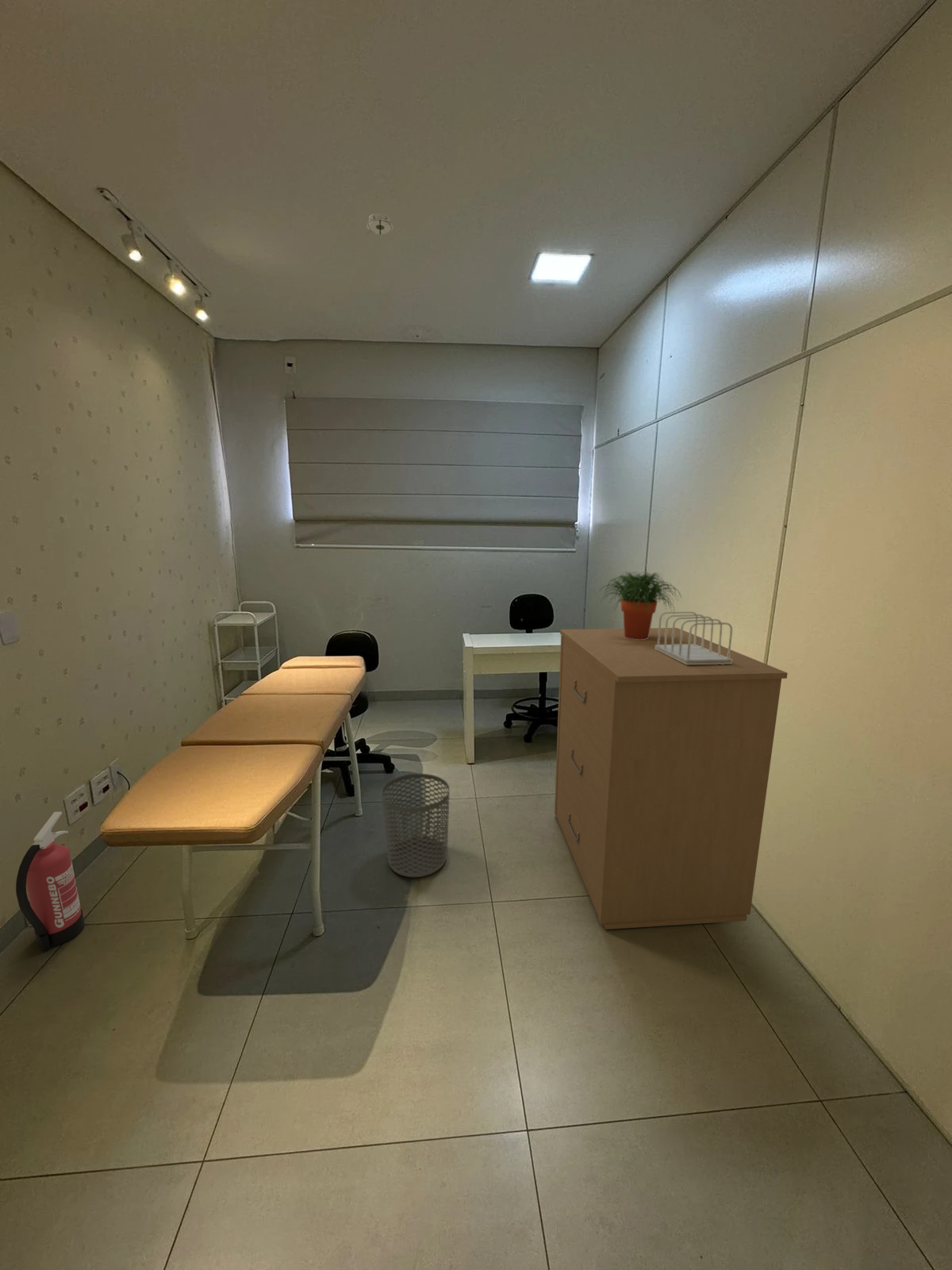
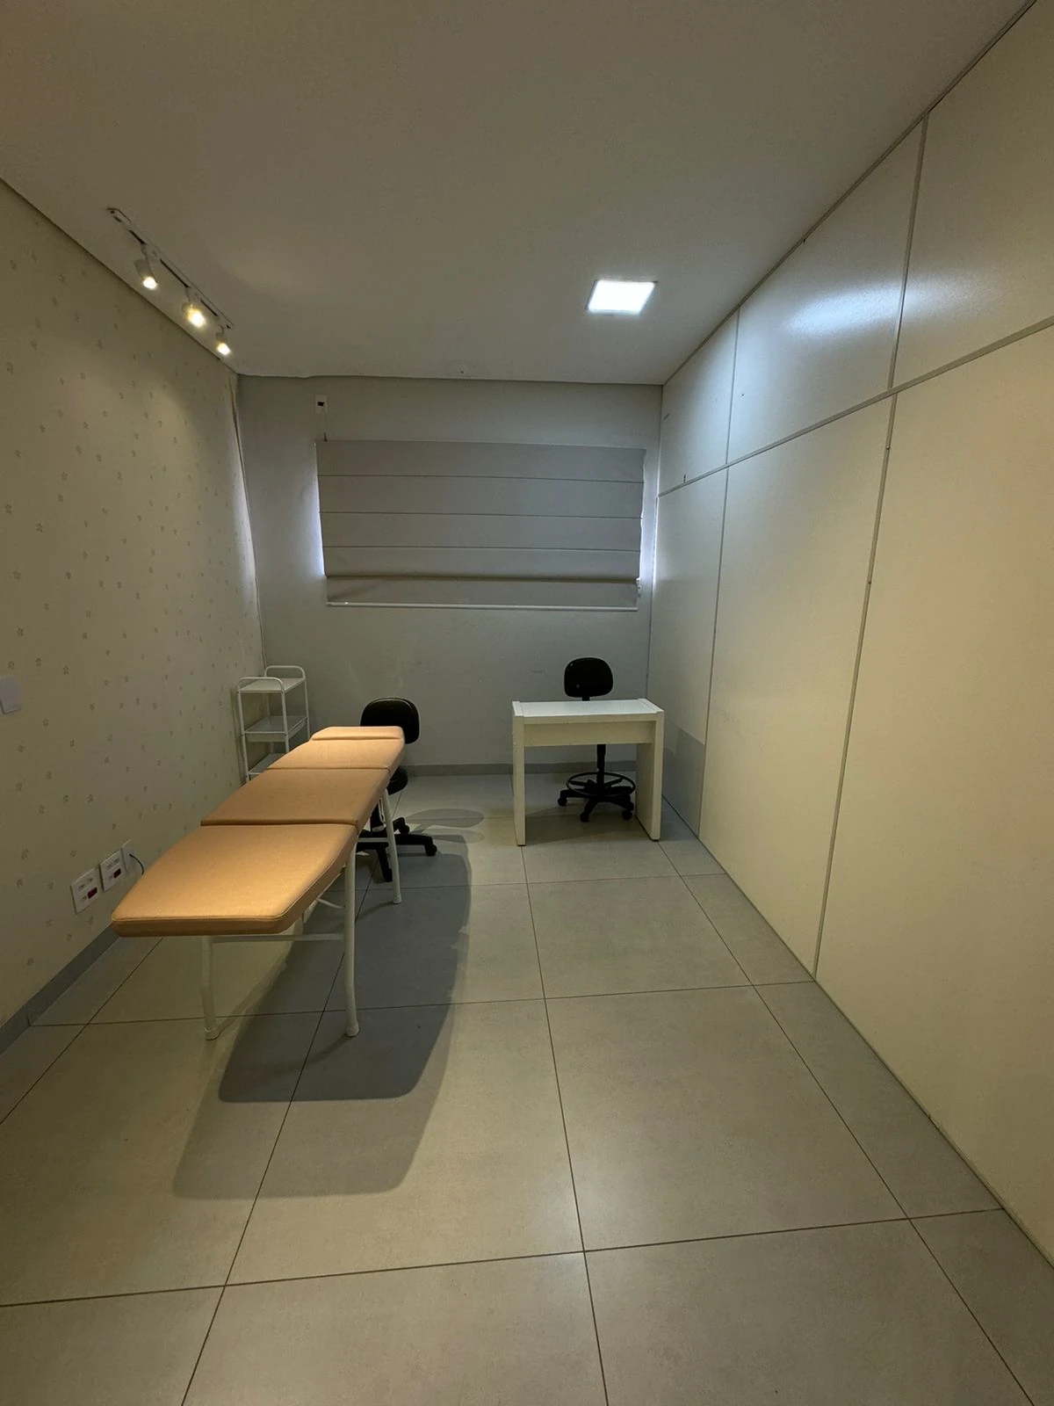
- waste bin (416, 825)
- file sorter (694, 636)
- fire extinguisher (46, 883)
- potted plant (639, 604)
- filing cabinet (643, 758)
- smoke detector (378, 224)
